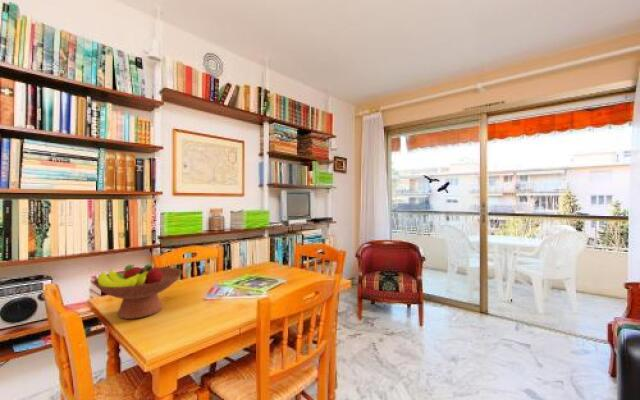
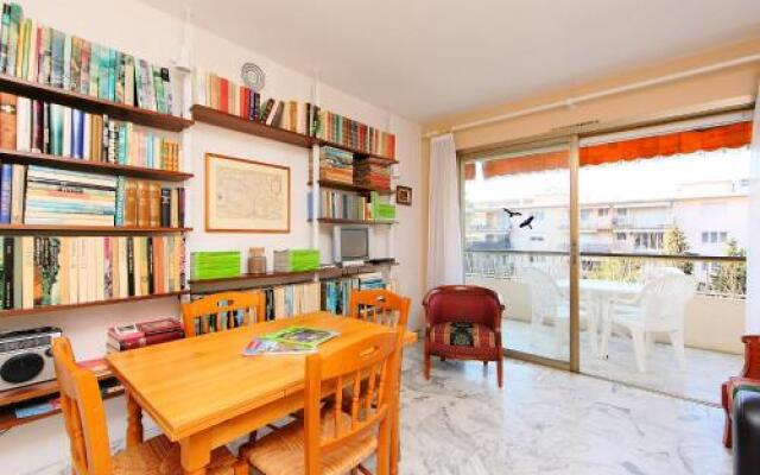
- fruit bowl (140, 286)
